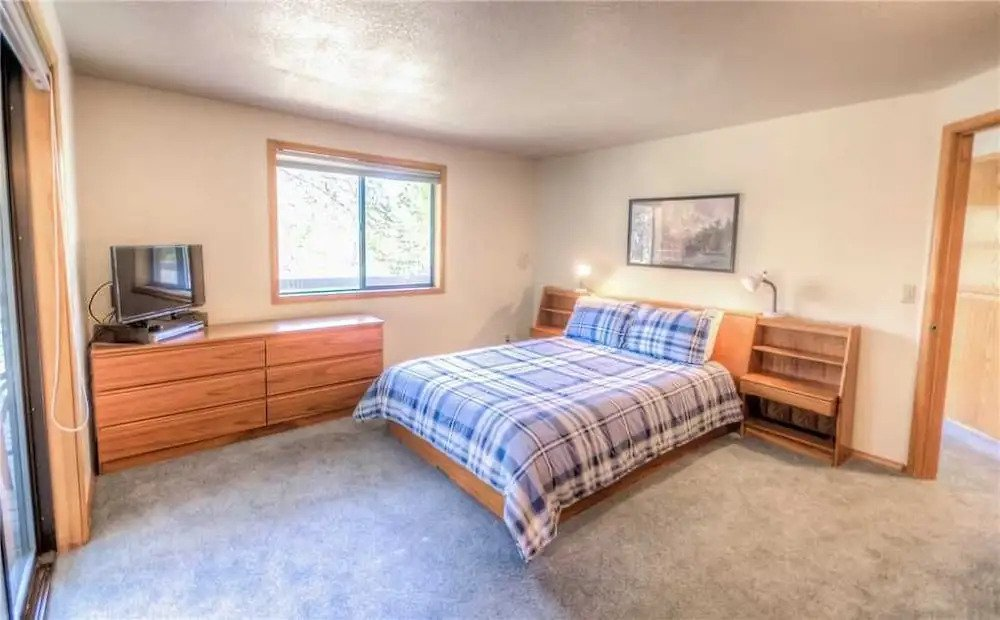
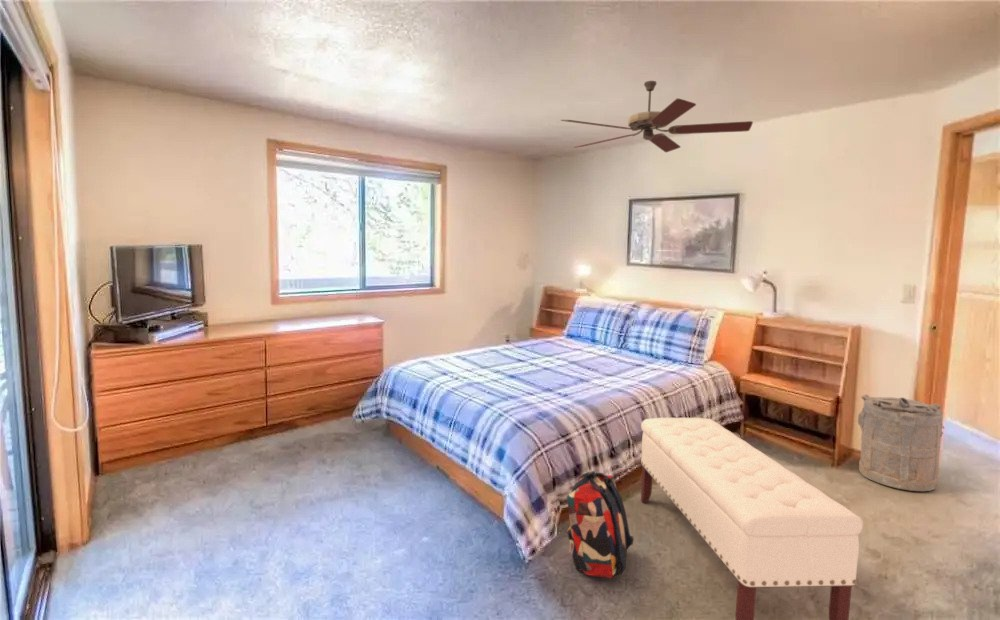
+ bench (723, 505)
+ laundry hamper (896, 437)
+ backpack (601, 517)
+ ceiling fan (654, 111)
